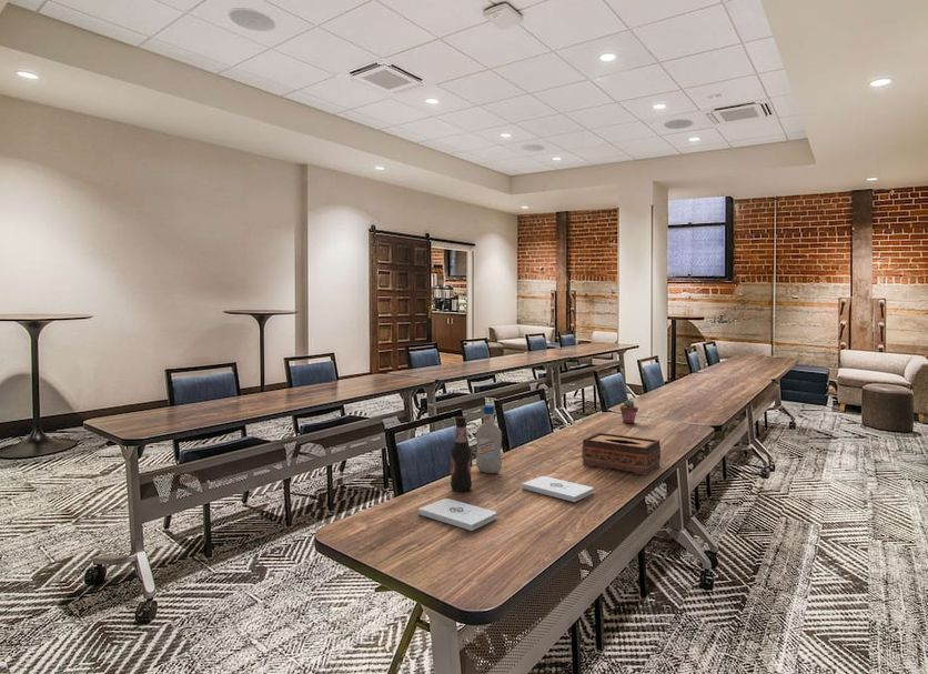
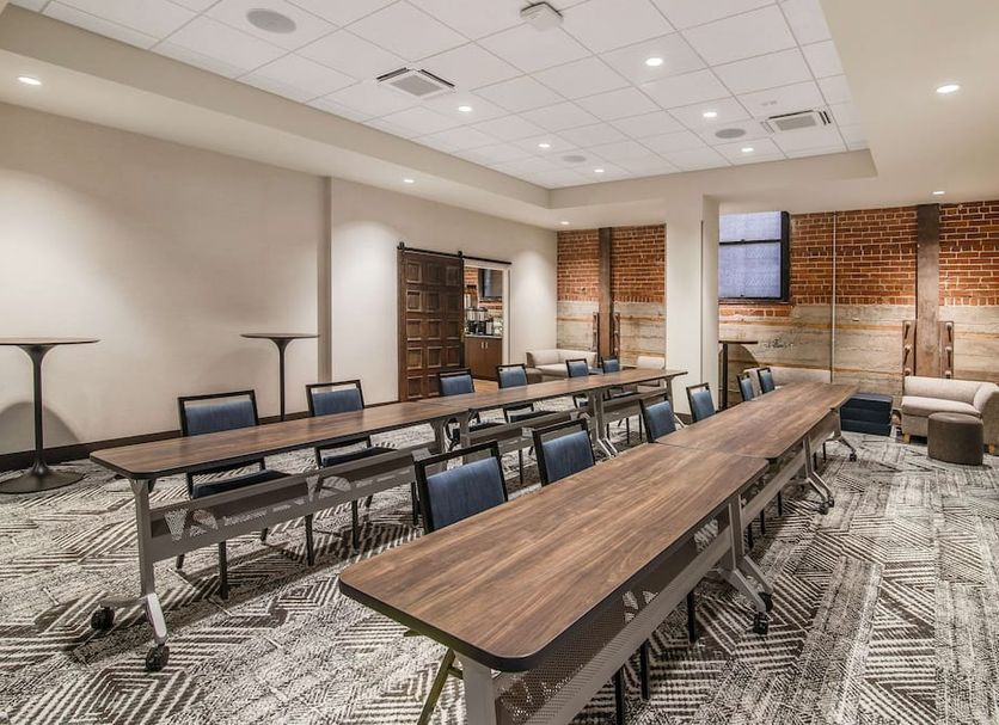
- bottle (461, 453)
- potted succulent (628, 411)
- bottle (488, 439)
- tissue box (621, 452)
- notepad (457, 513)
- notepad (557, 487)
